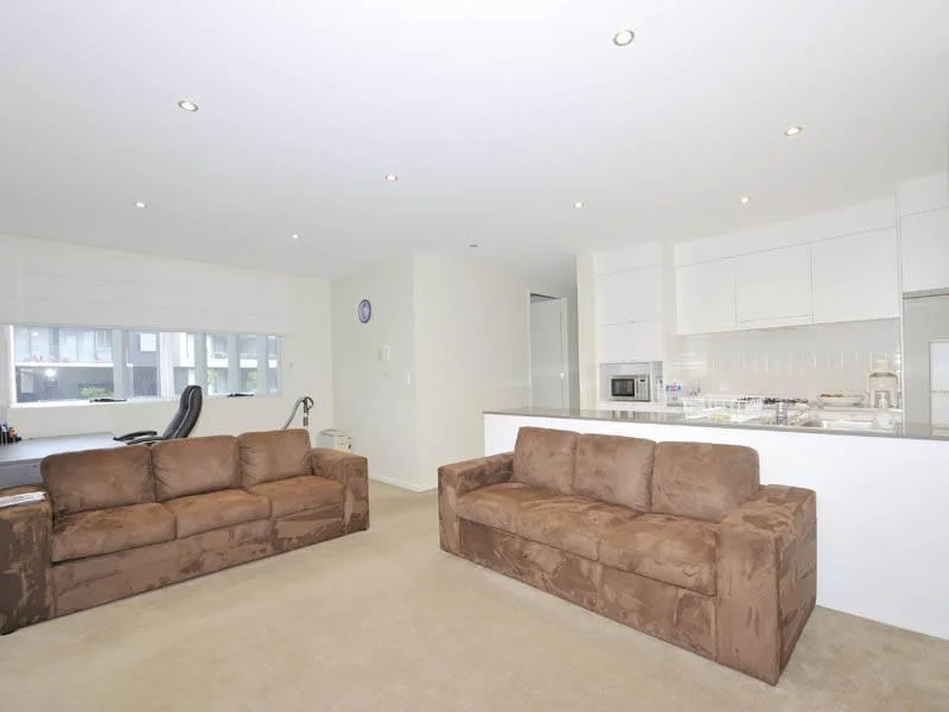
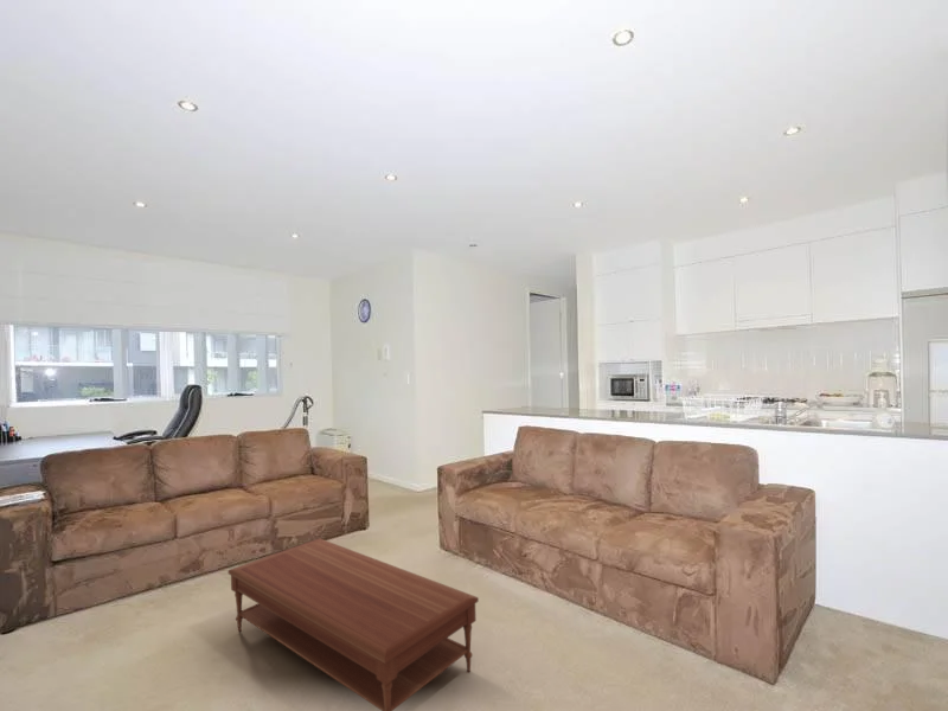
+ coffee table (344, 616)
